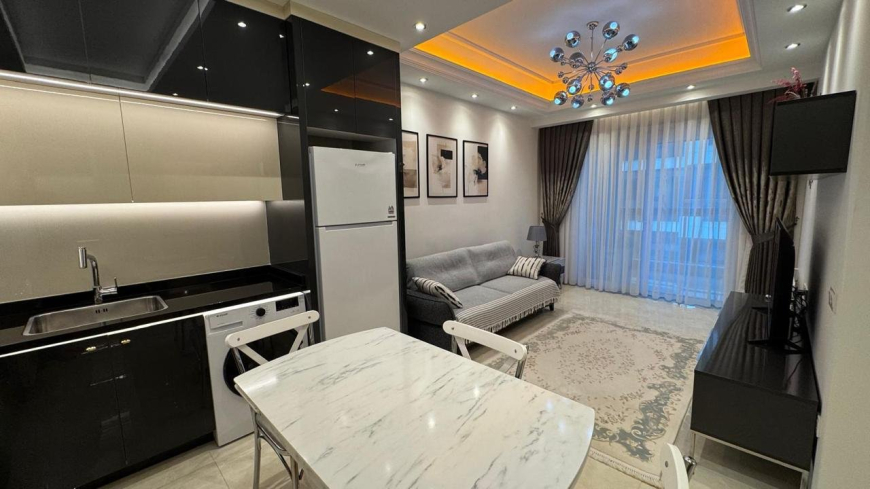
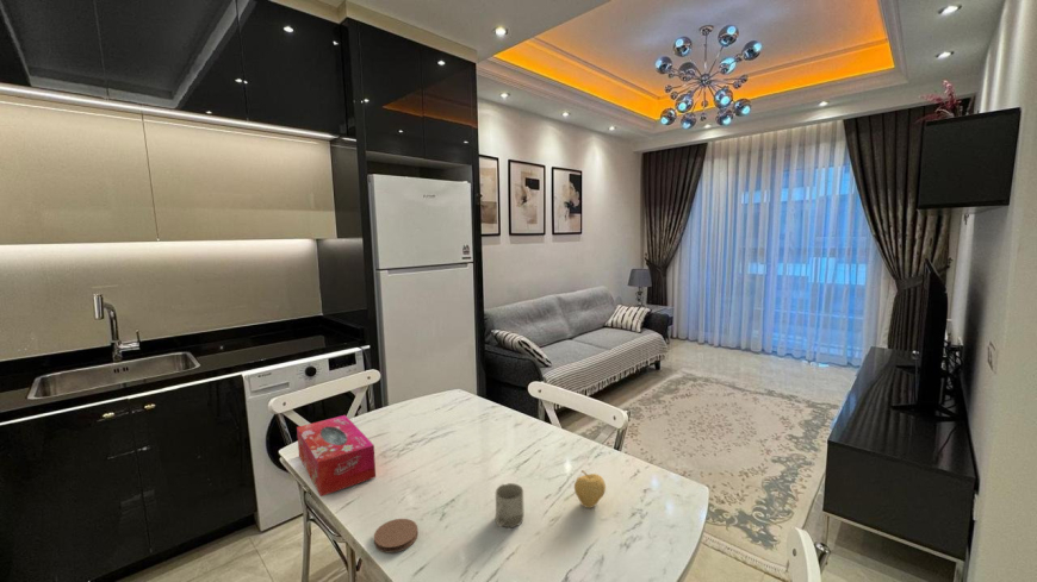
+ tissue box (334, 450)
+ coaster (396, 534)
+ cup (507, 508)
+ fruit (590, 487)
